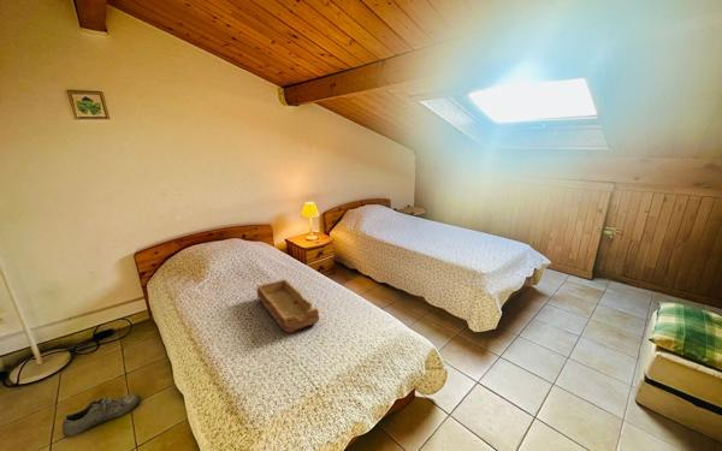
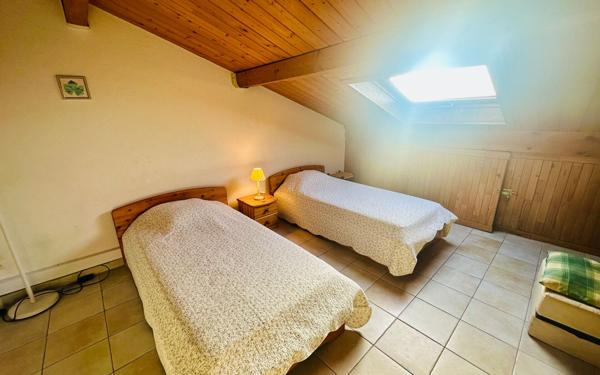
- shoe (102, 407)
- tray (285, 303)
